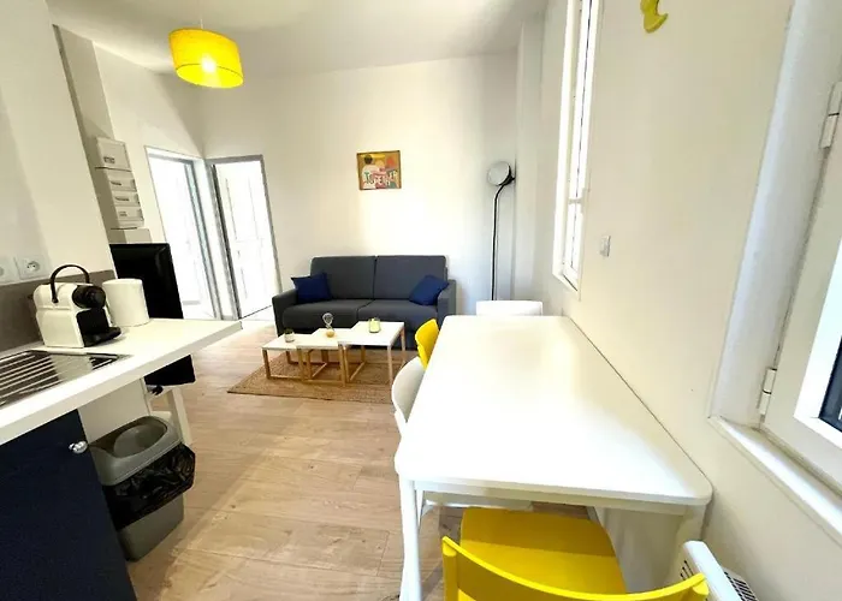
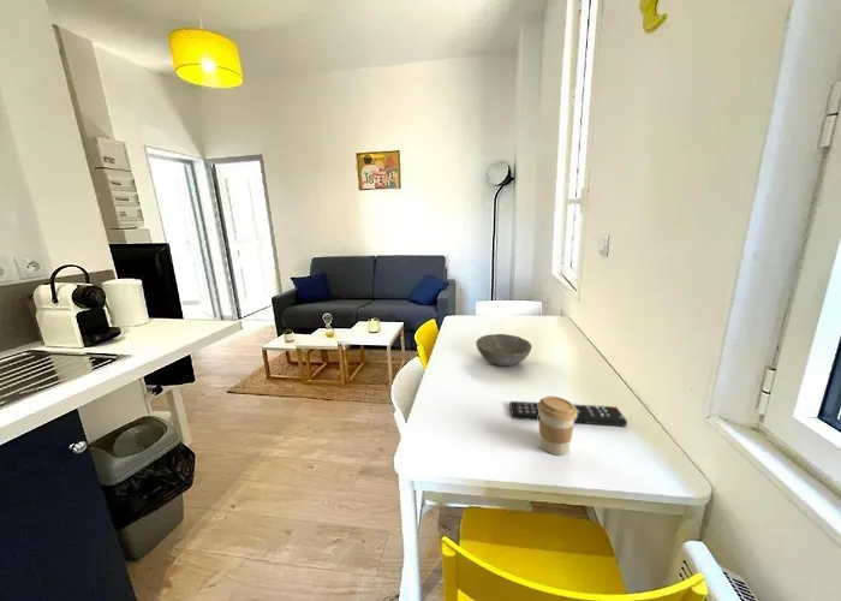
+ coffee cup (555, 423)
+ remote control (573, 405)
+ bowl (502, 351)
